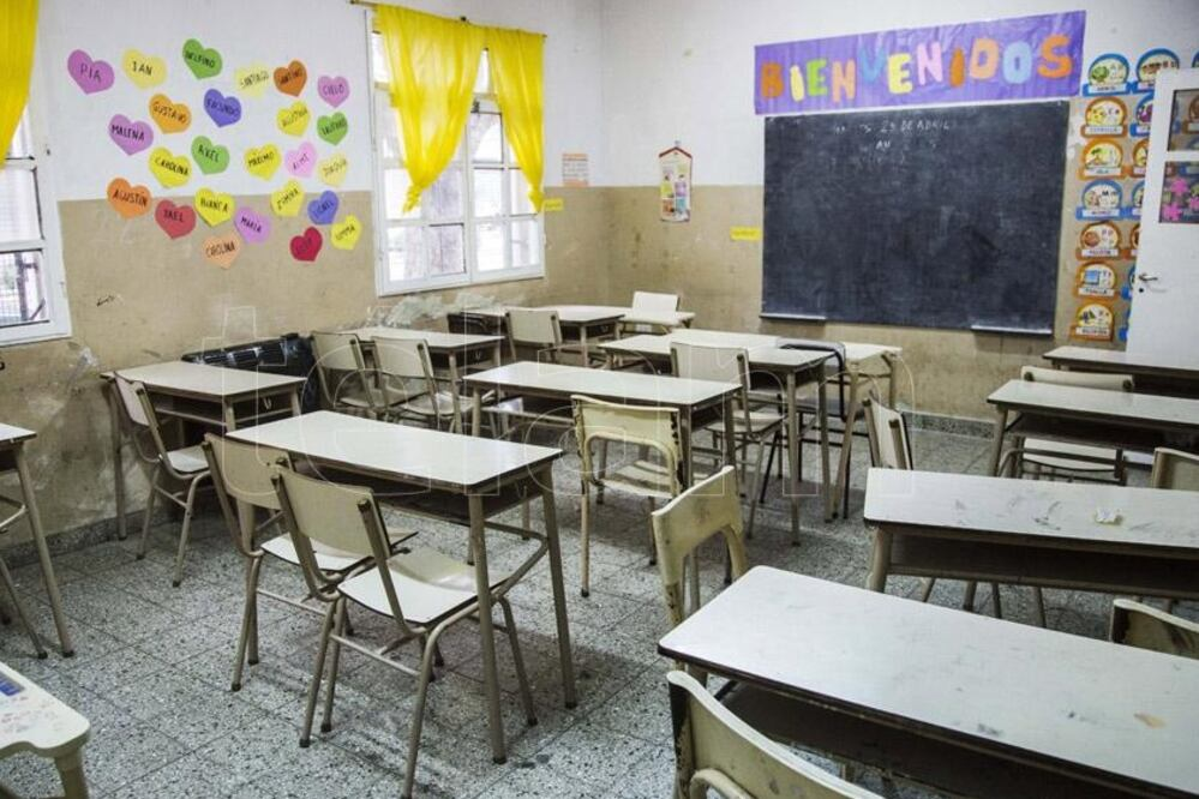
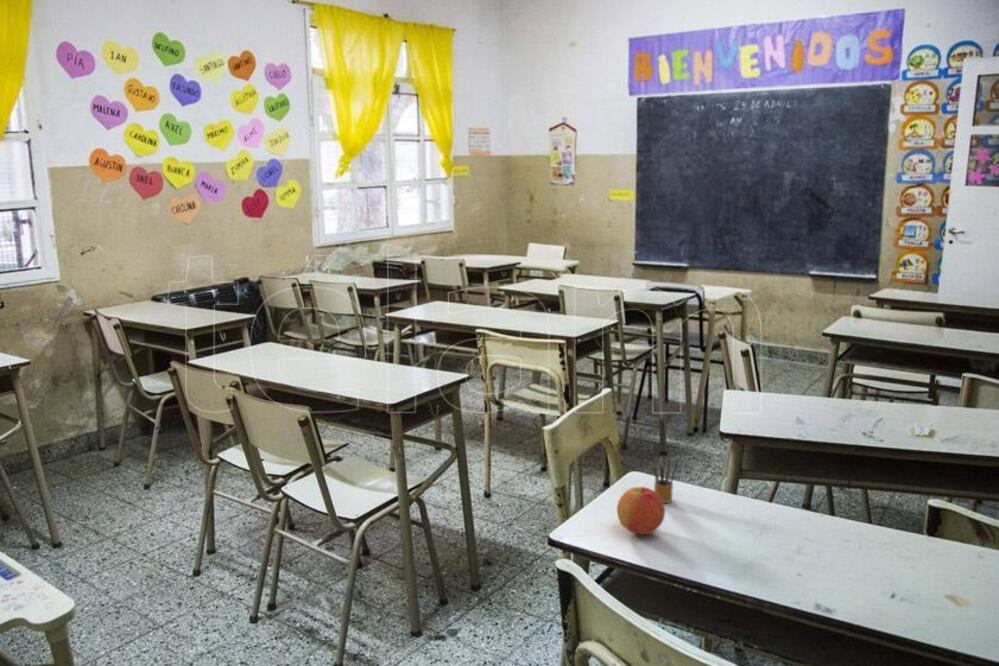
+ apple (641, 508)
+ pencil box (663, 479)
